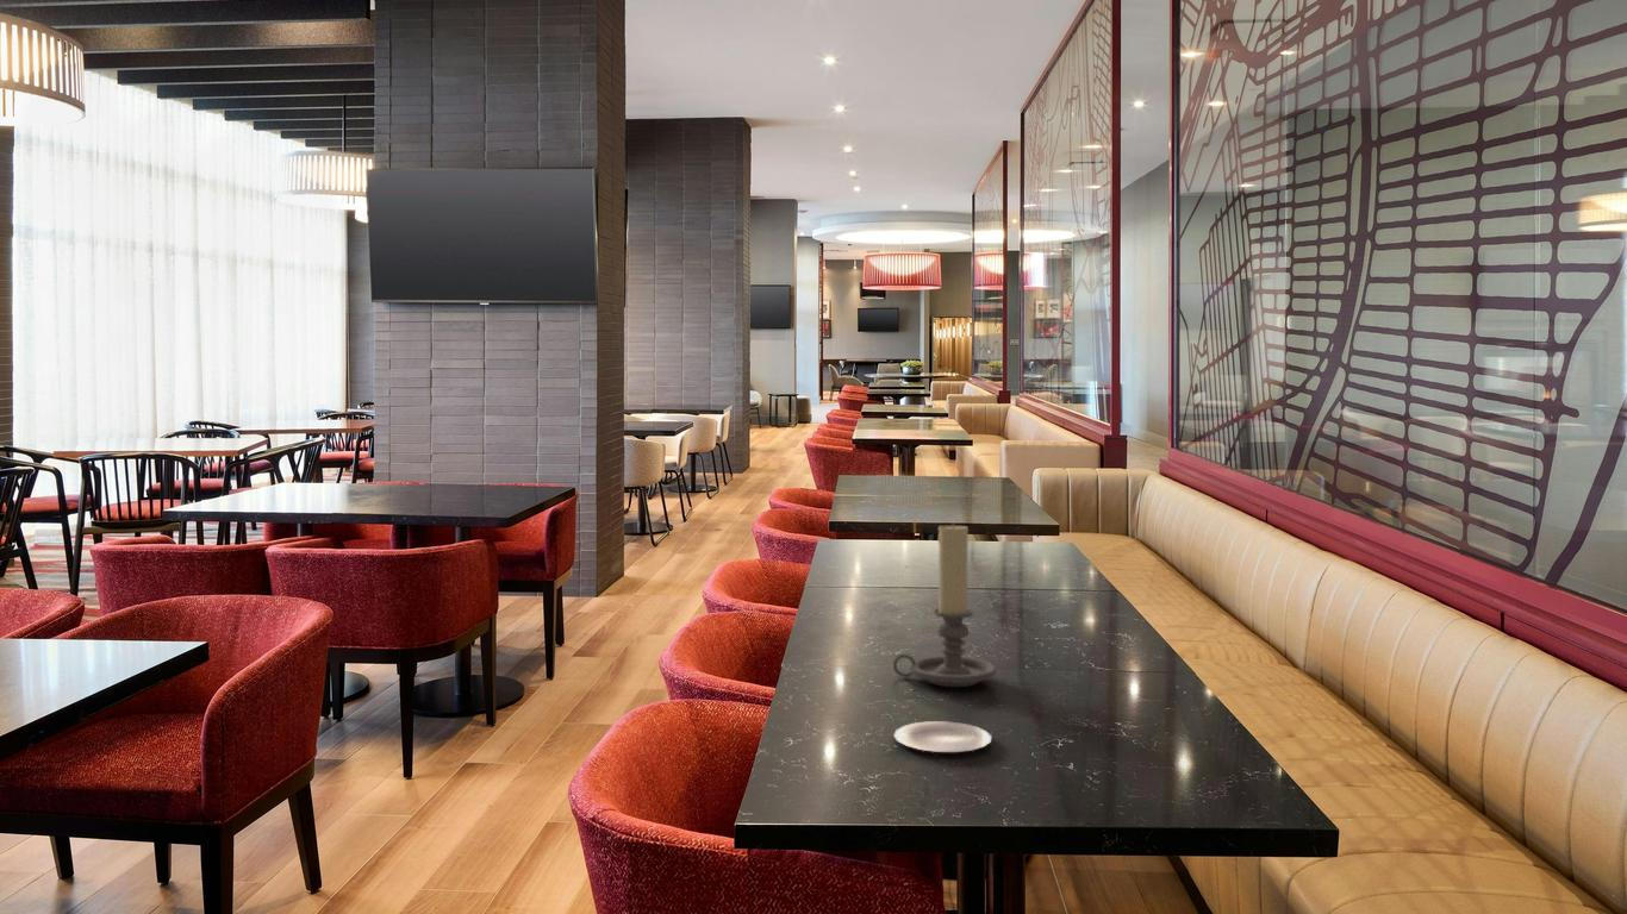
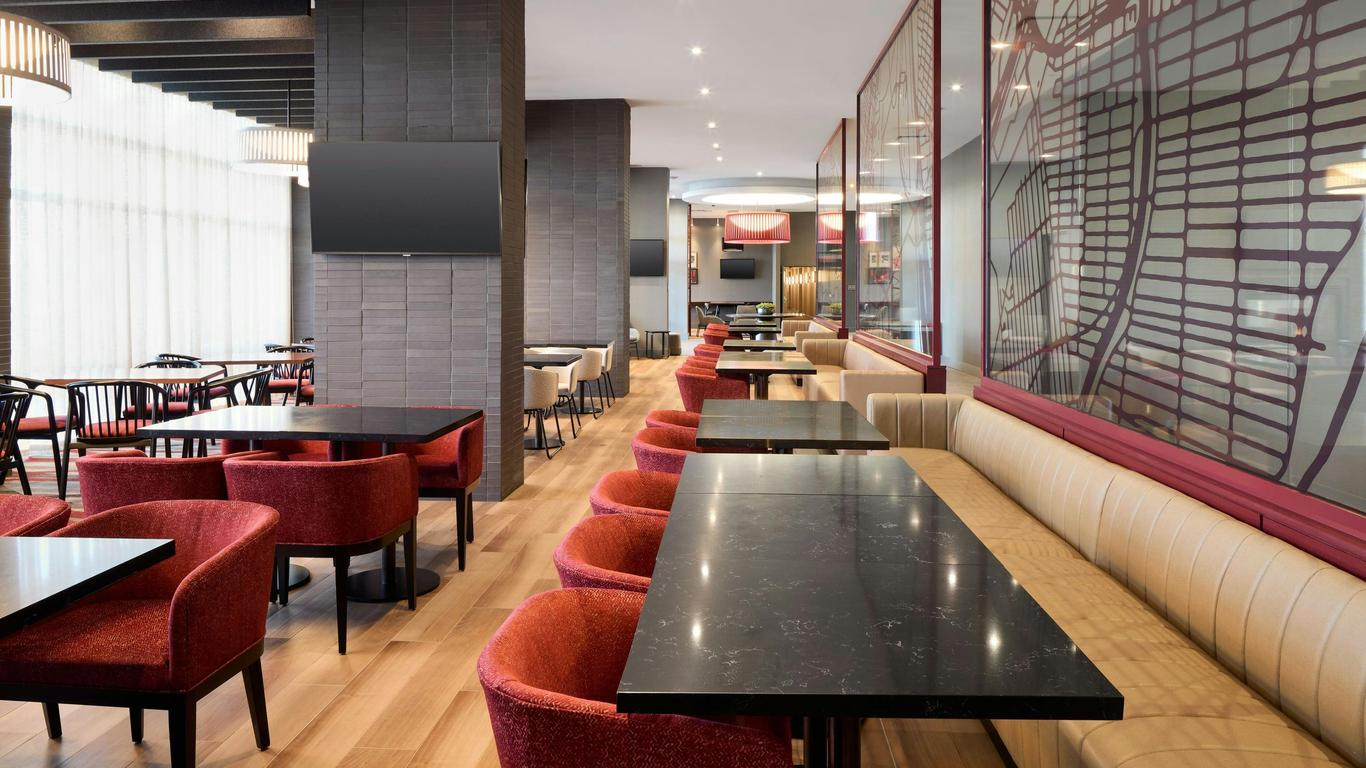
- plate (936, 721)
- candle holder (943, 601)
